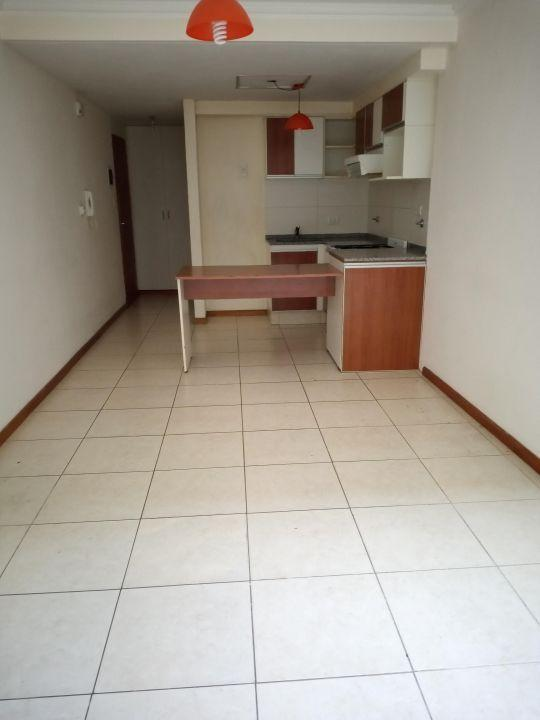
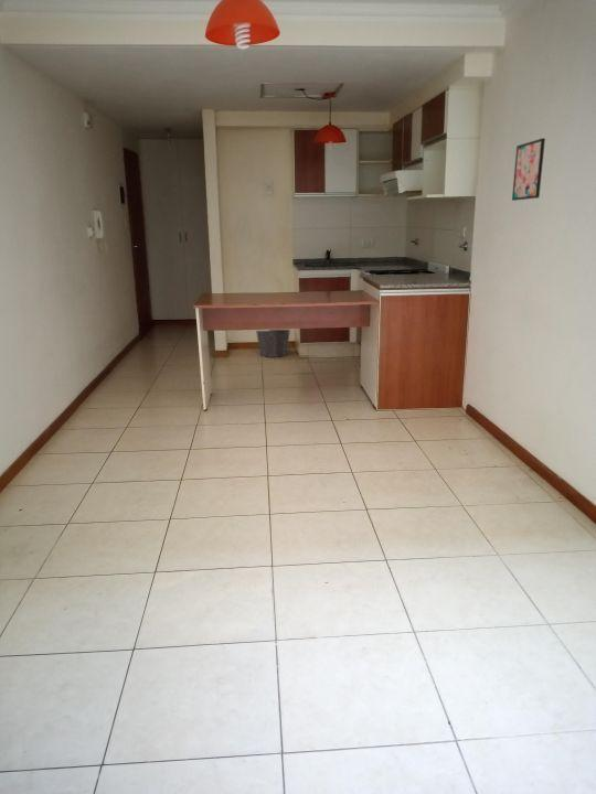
+ waste bin (273, 336)
+ wall art (528, 171)
